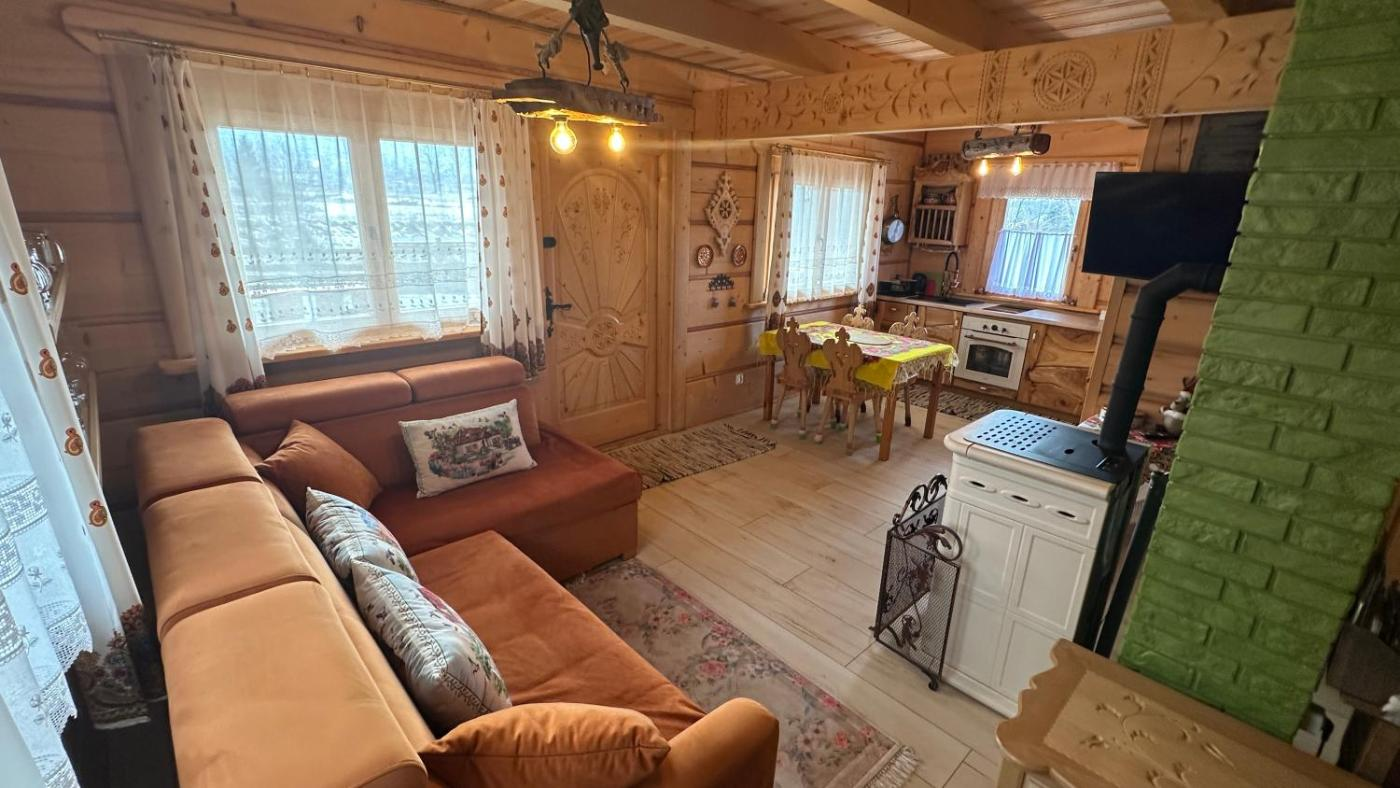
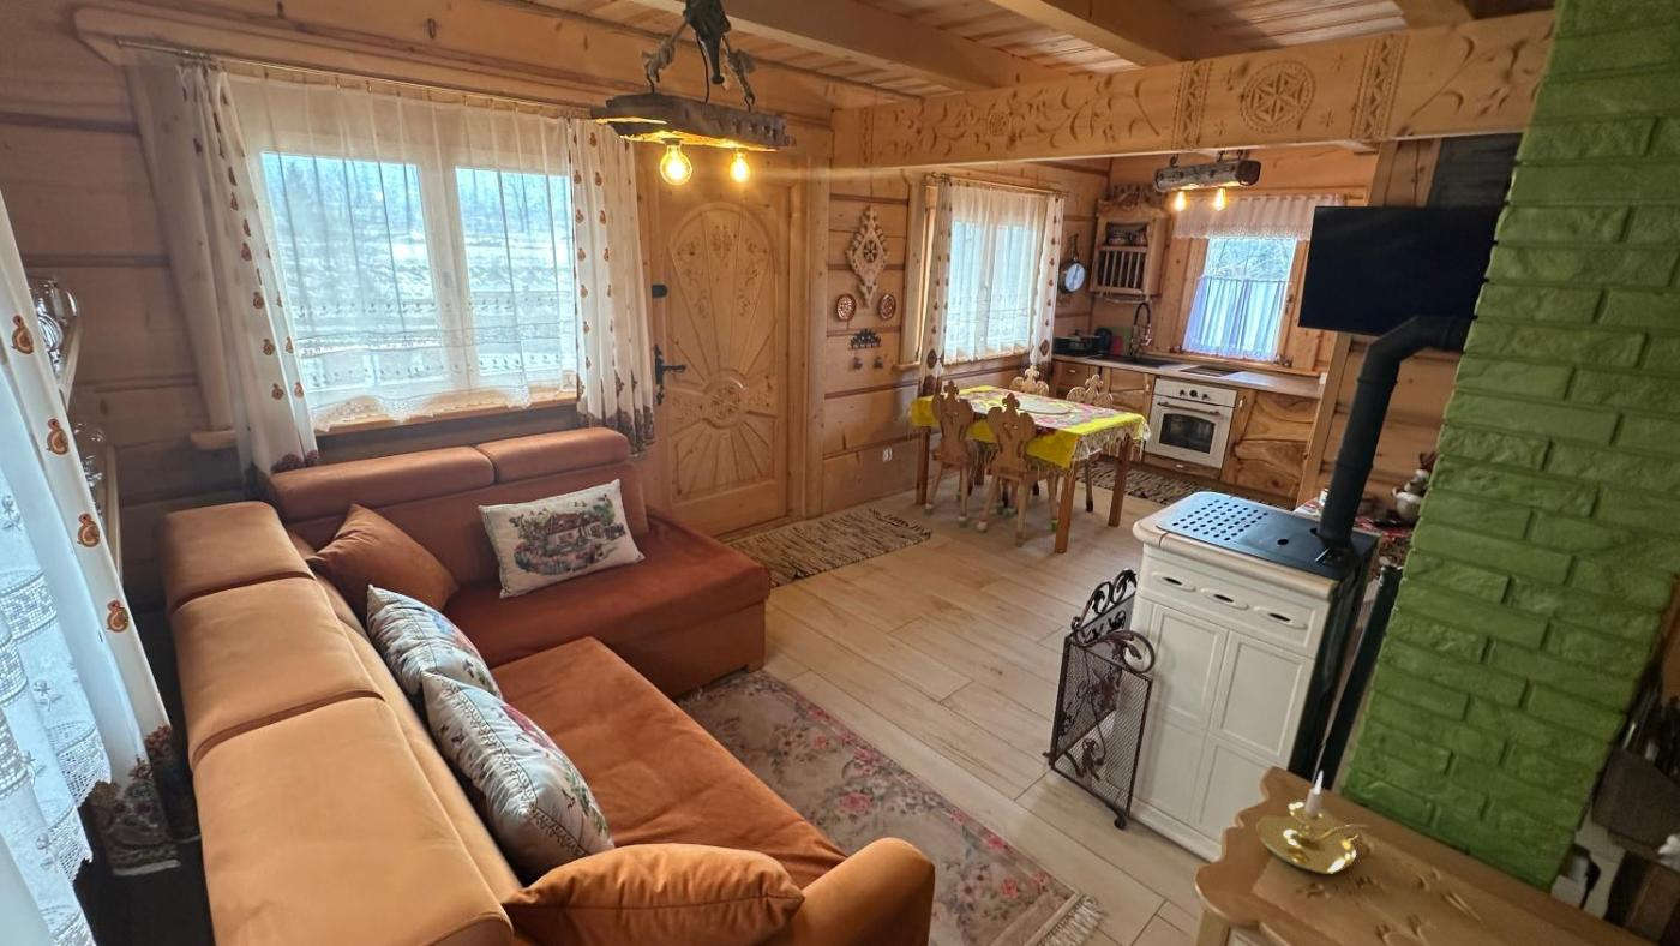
+ candle holder (1319, 810)
